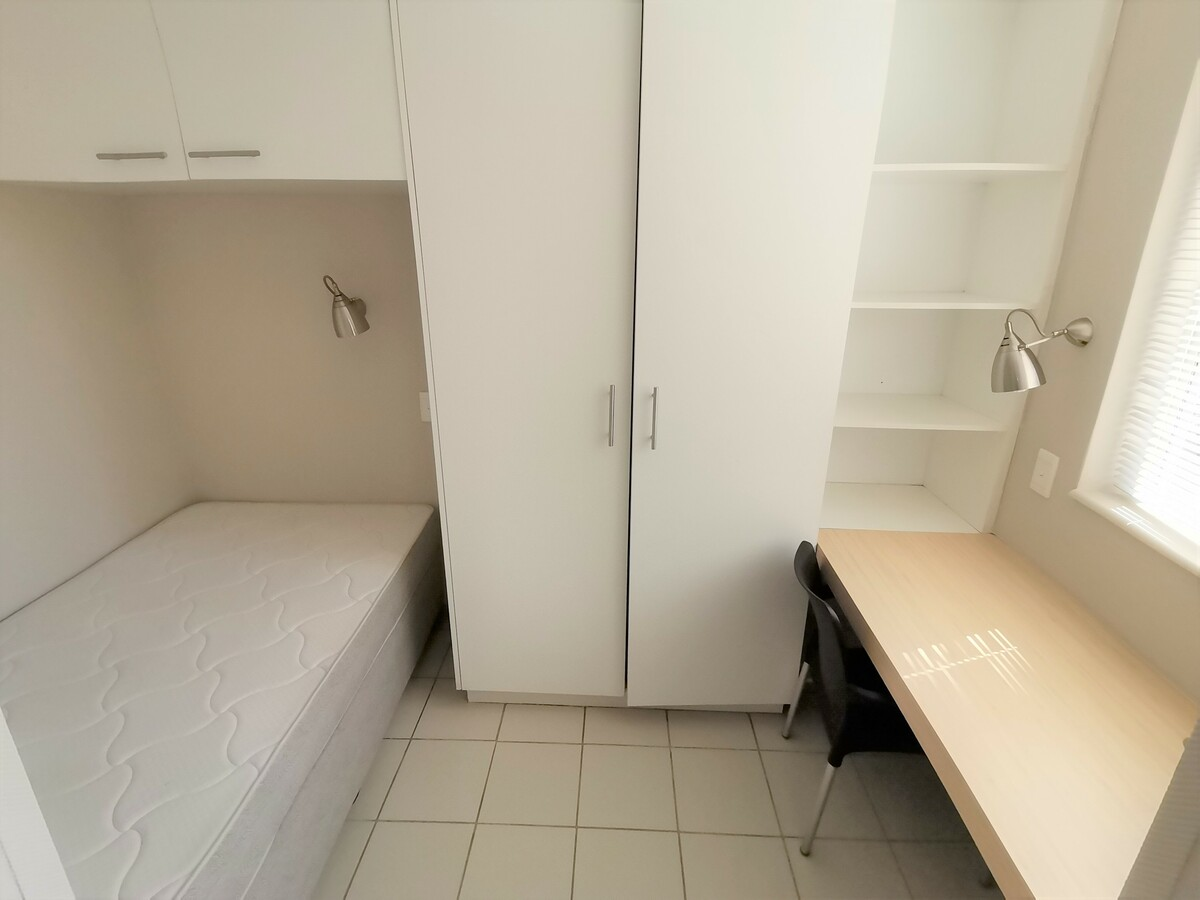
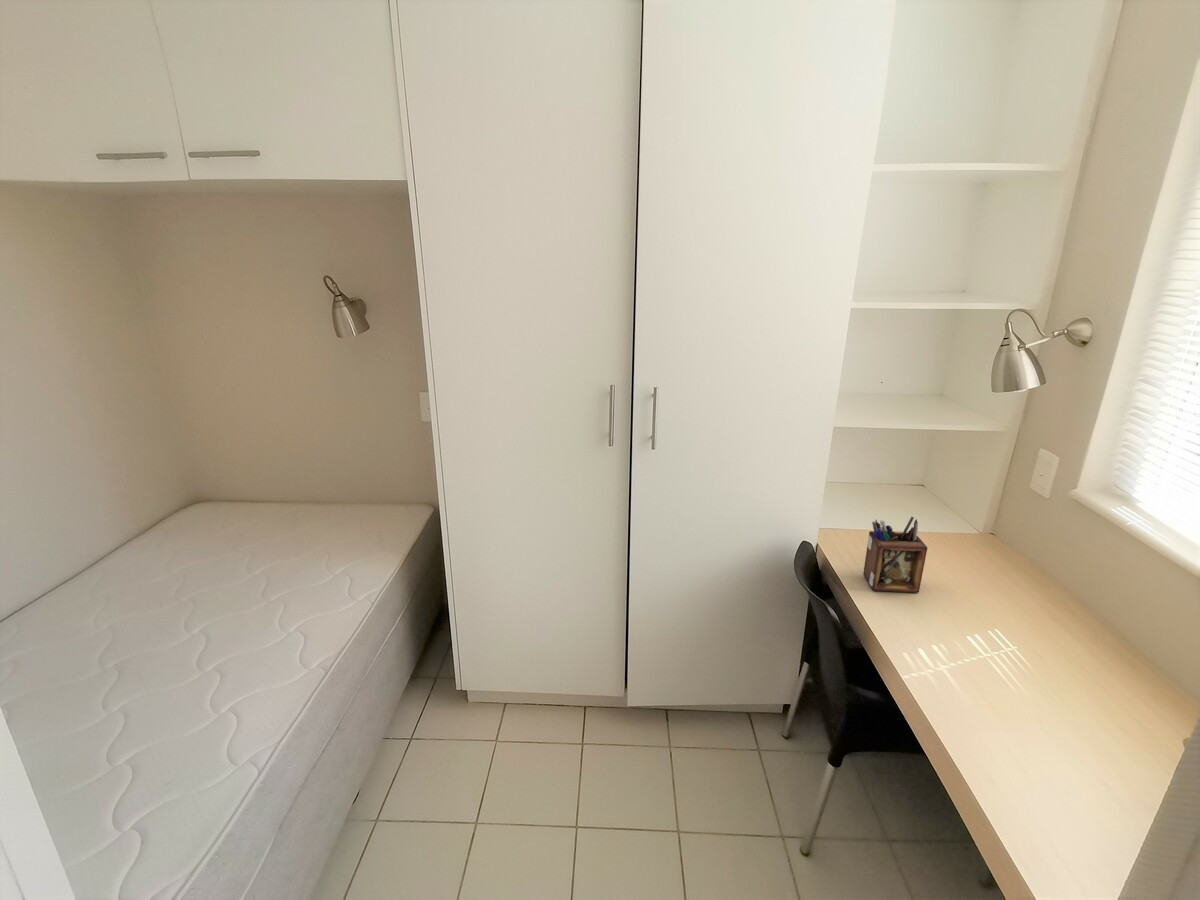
+ desk organizer (895, 552)
